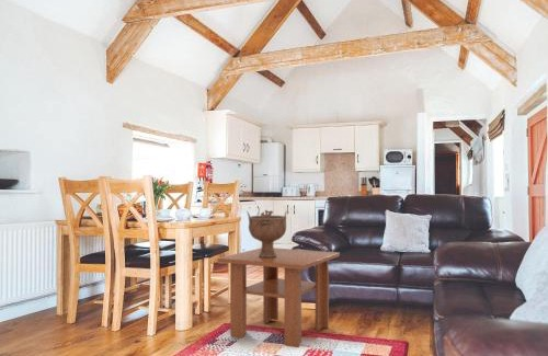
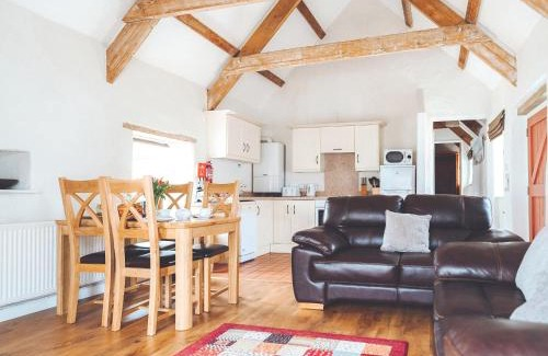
- decorative bowl (266, 232)
- coffee table (281, 292)
